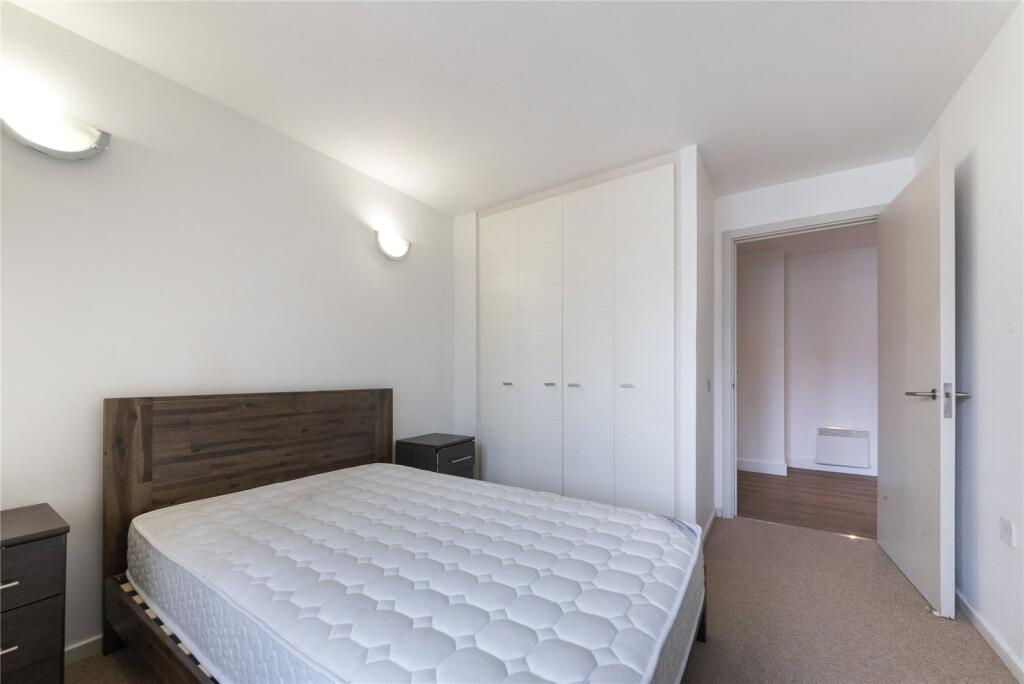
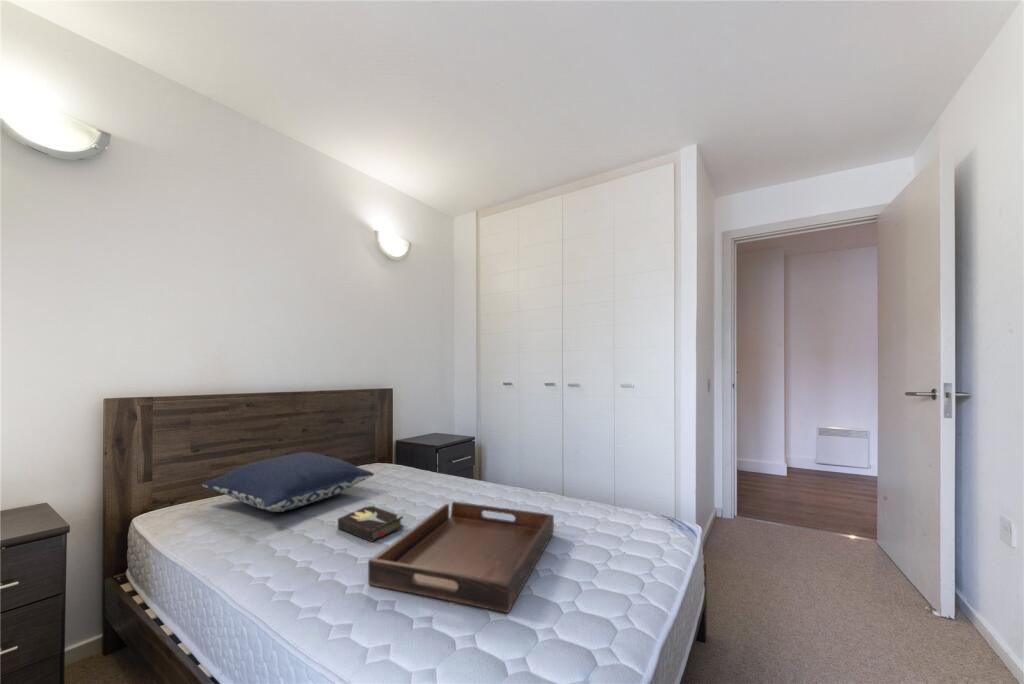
+ hardback book (370, 521)
+ serving tray (472, 544)
+ pillow (291, 479)
